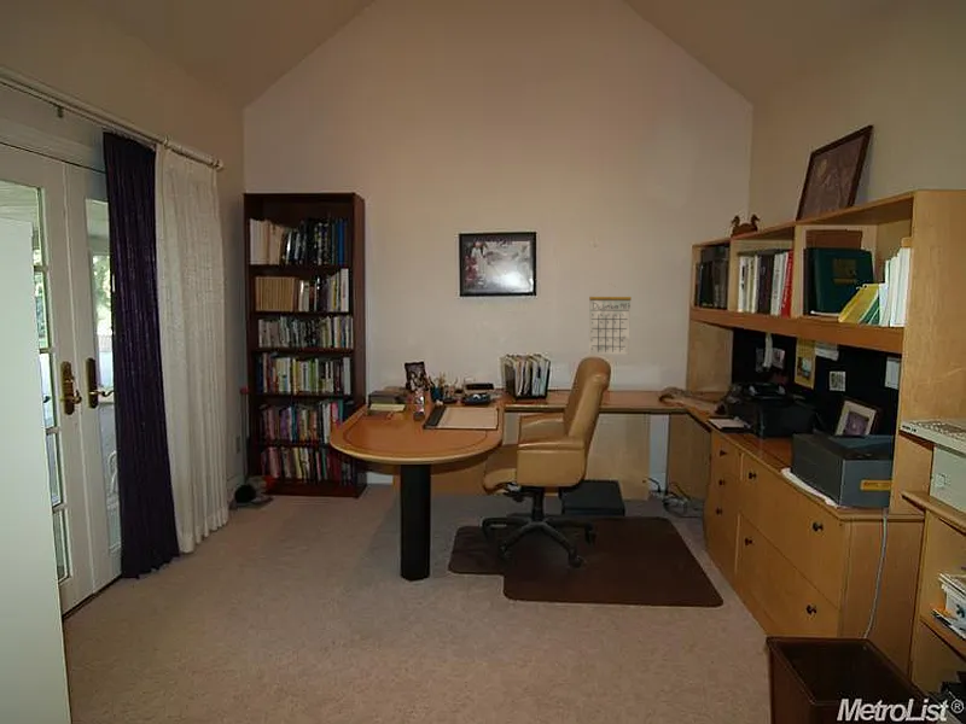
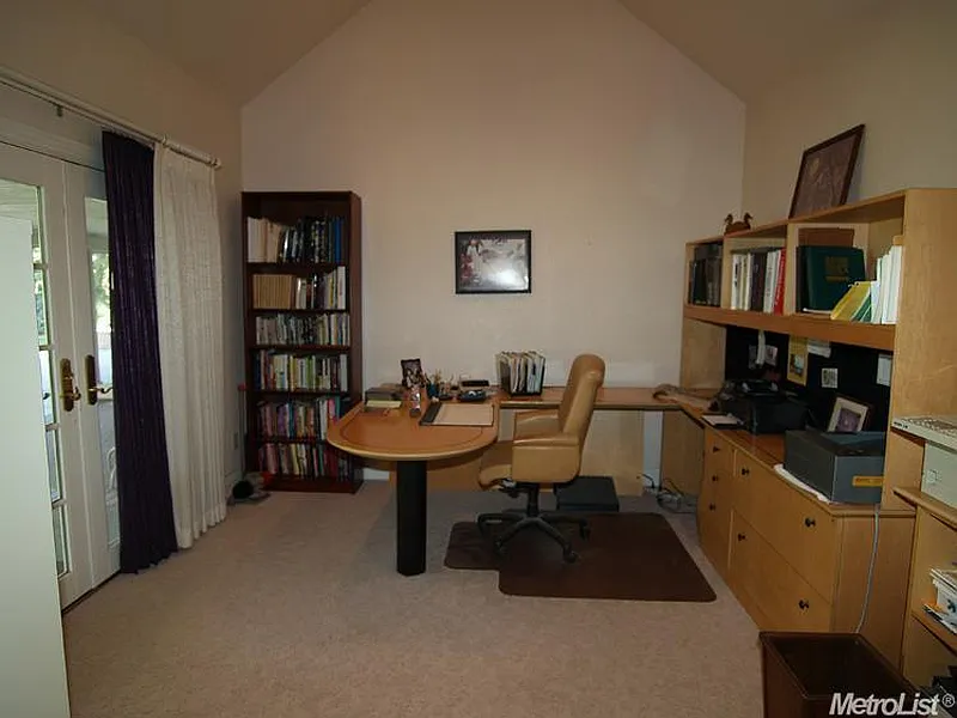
- calendar (609, 319)
